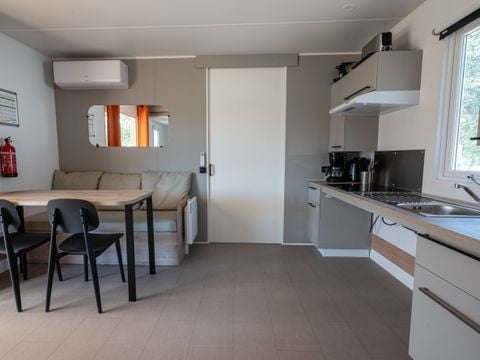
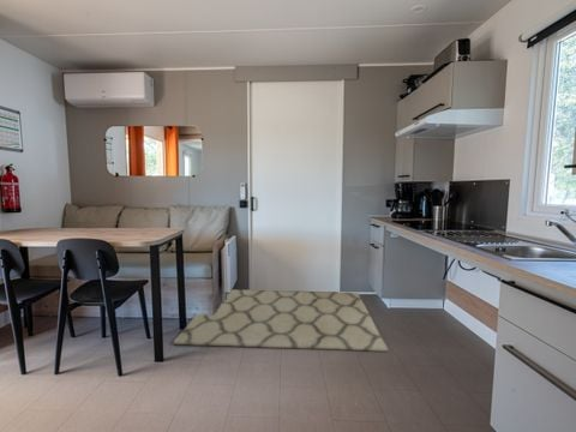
+ rug (283, 313)
